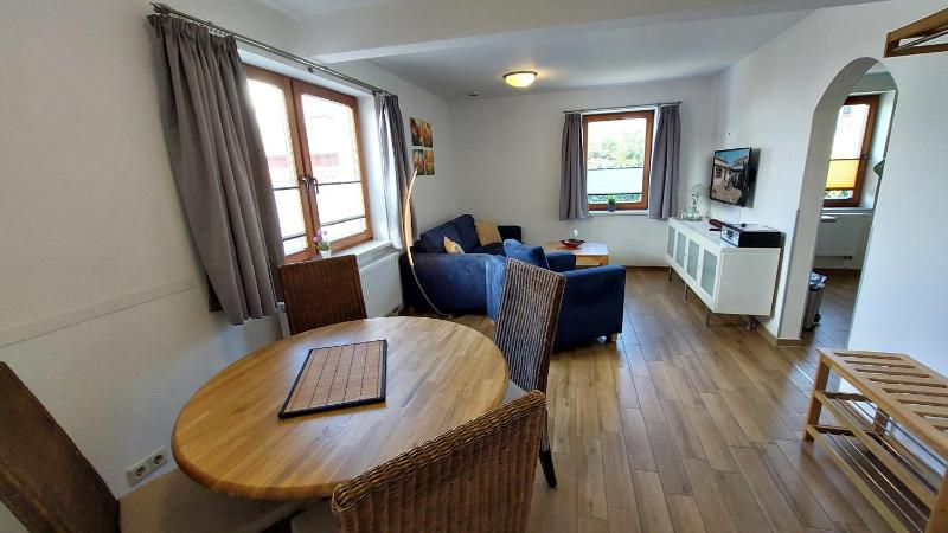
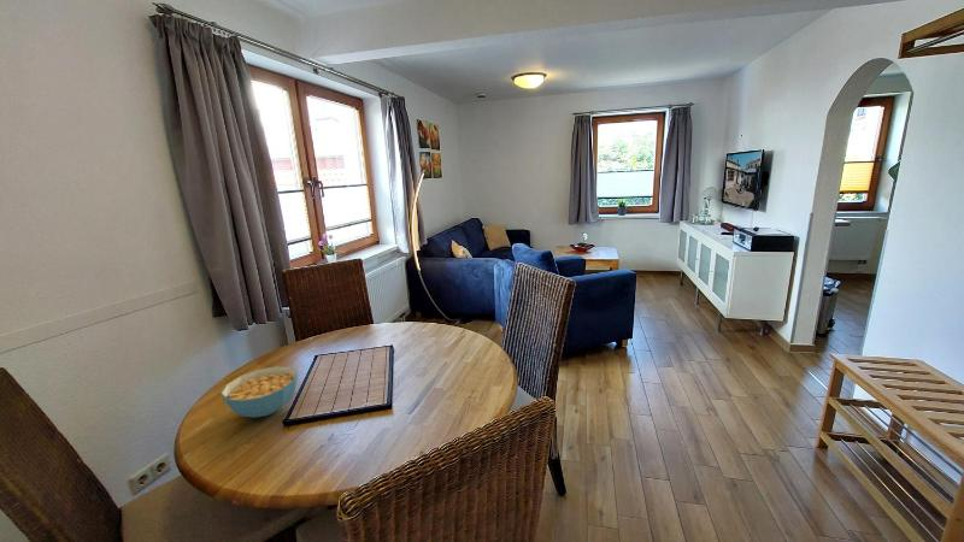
+ cereal bowl (263, 396)
